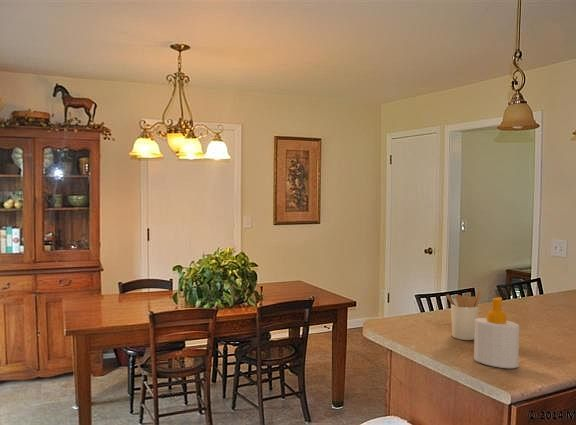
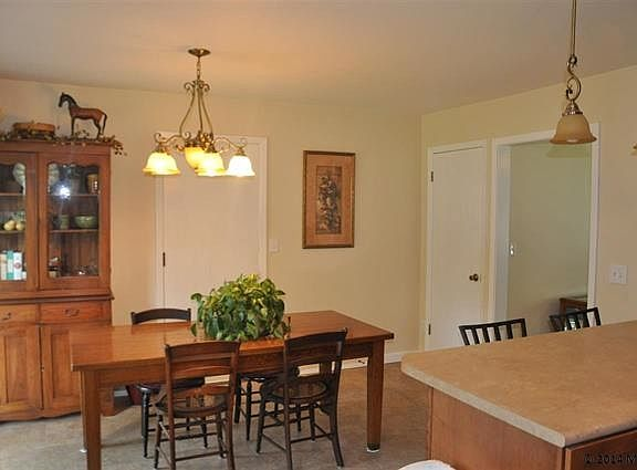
- soap bottle (496, 331)
- utensil holder (465, 314)
